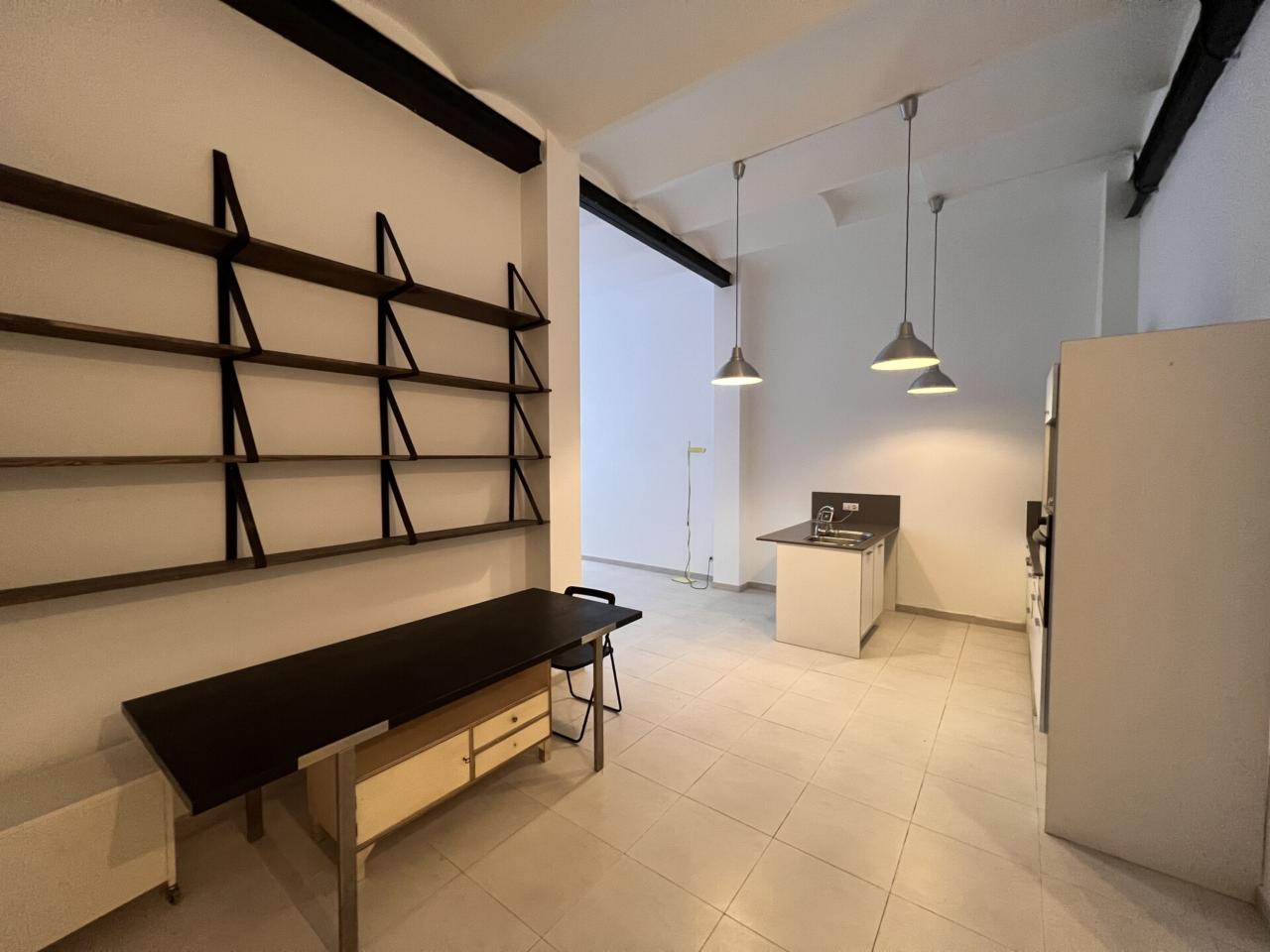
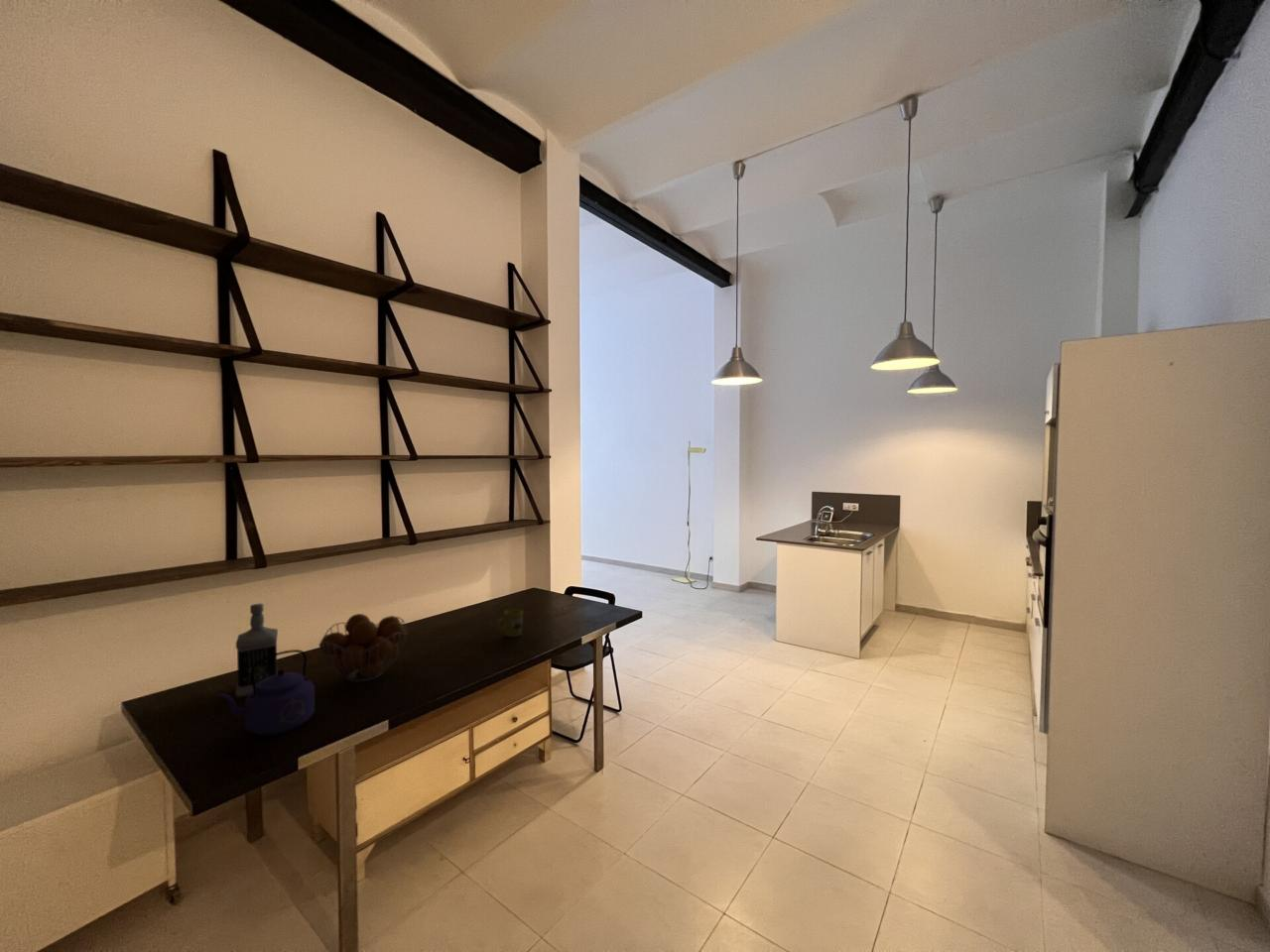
+ kettle (268, 691)
+ bottle (257, 646)
+ fruit basket (365, 646)
+ mug (509, 624)
